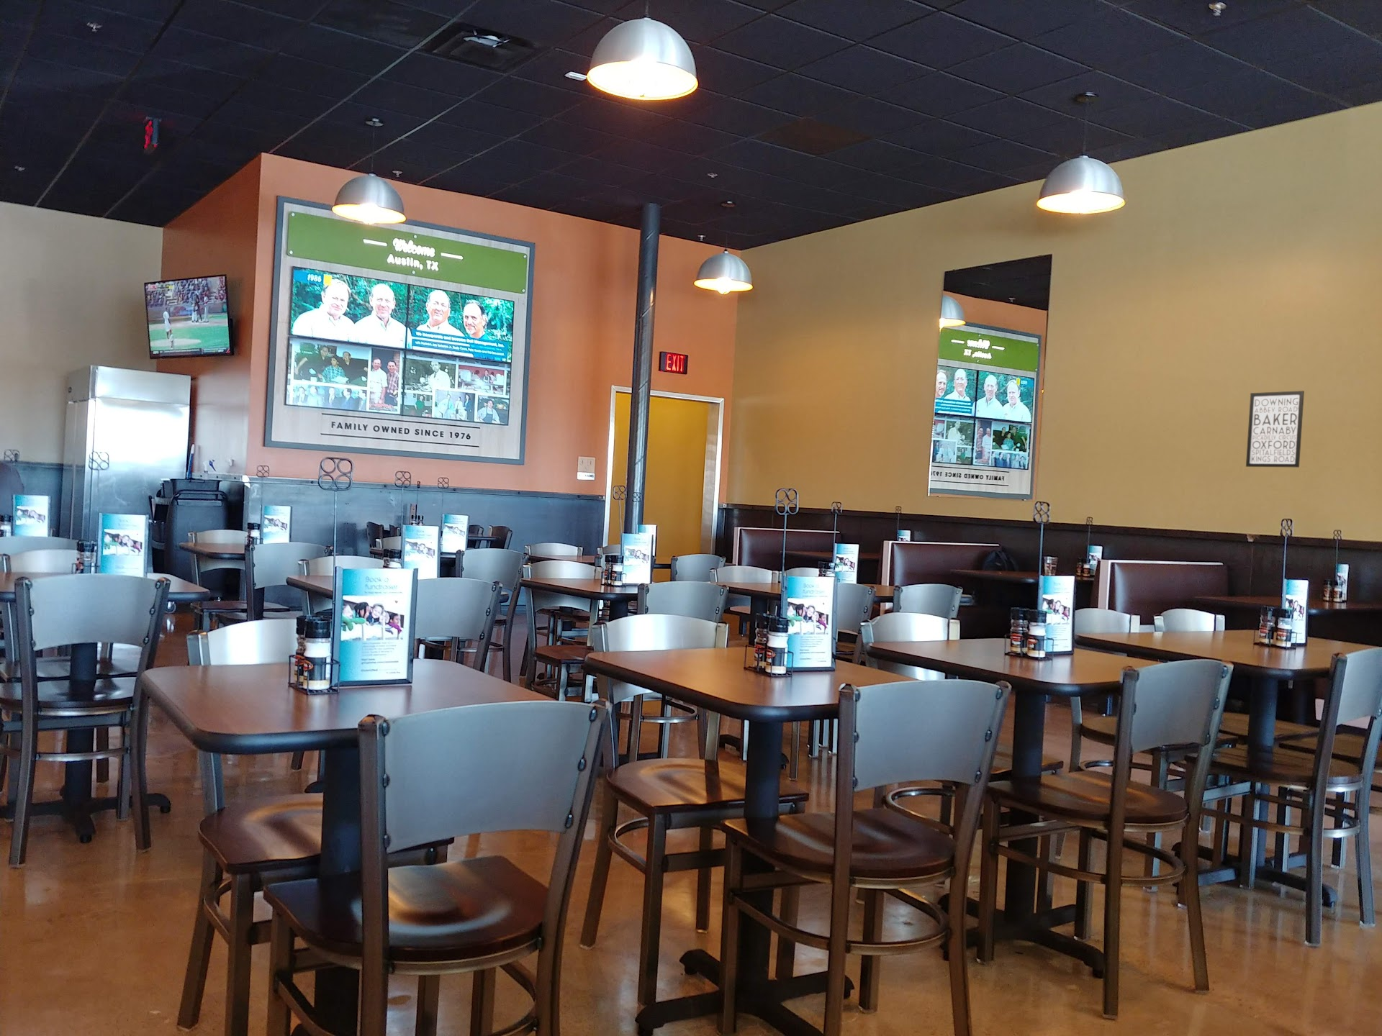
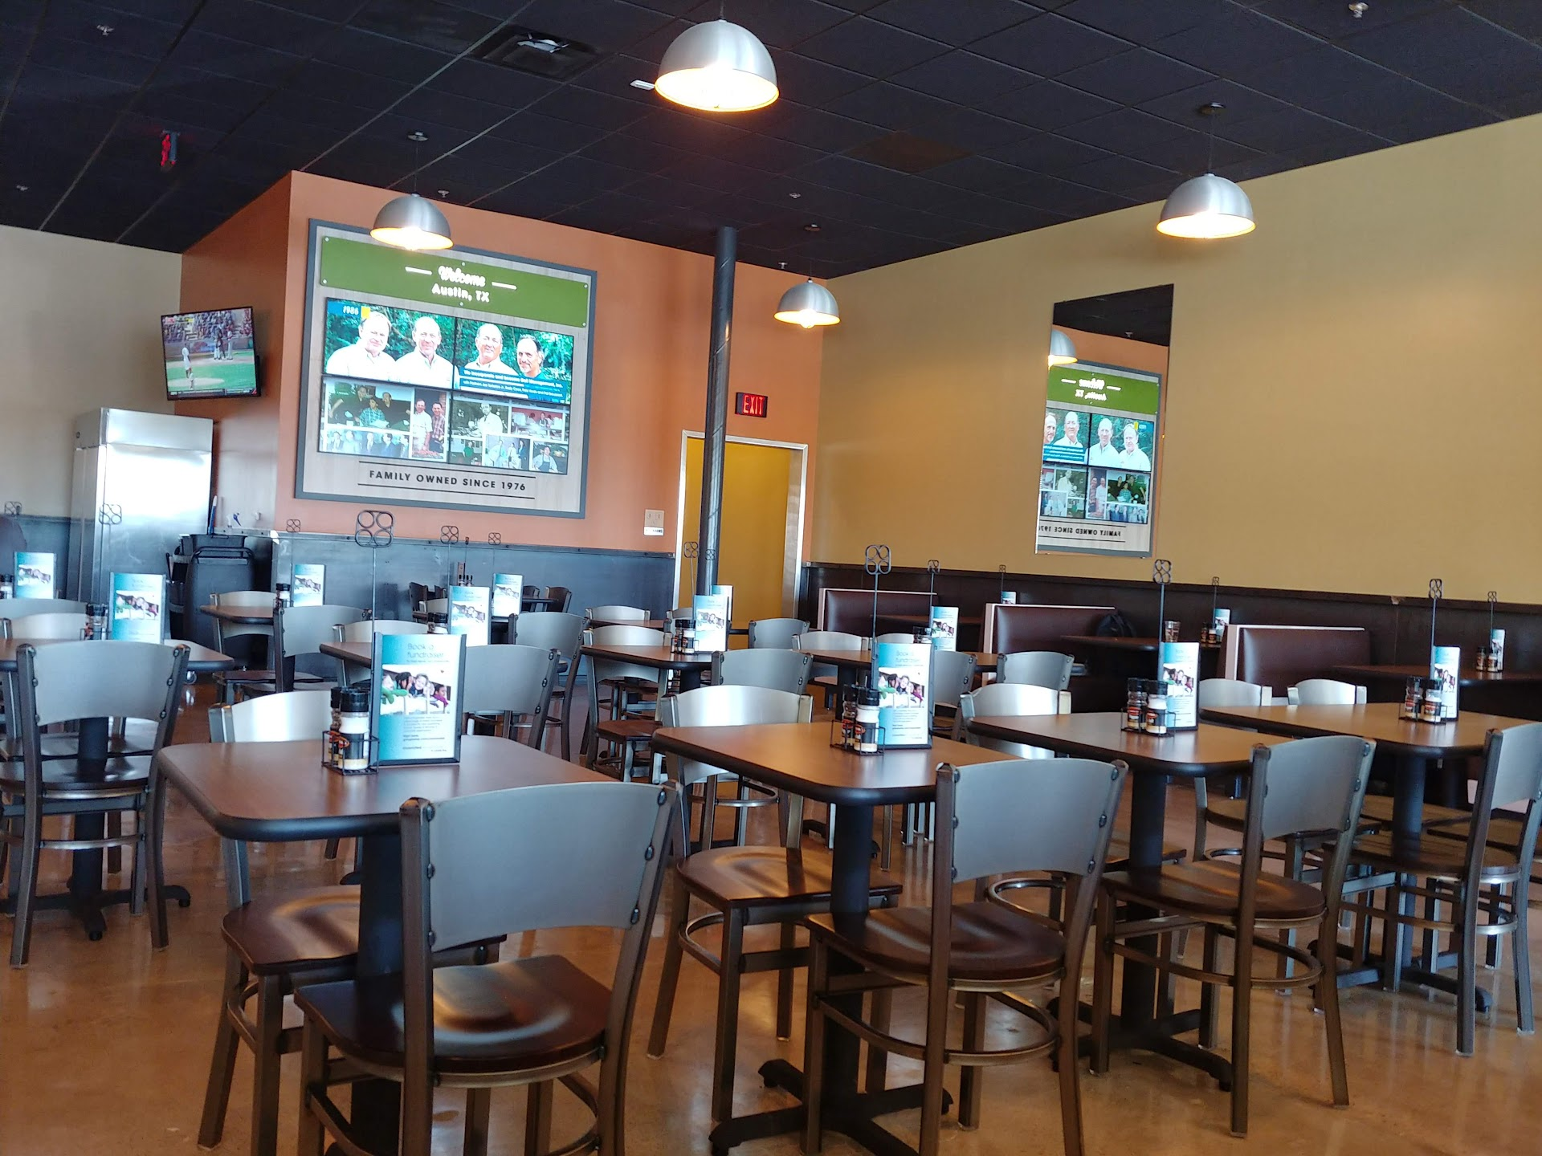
- wall art (1274, 430)
